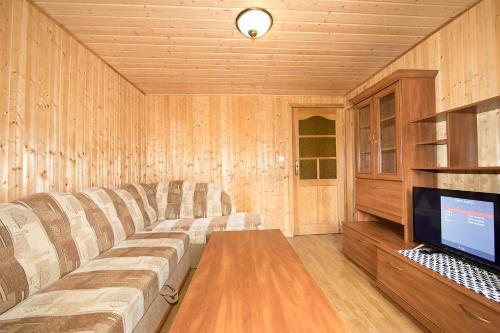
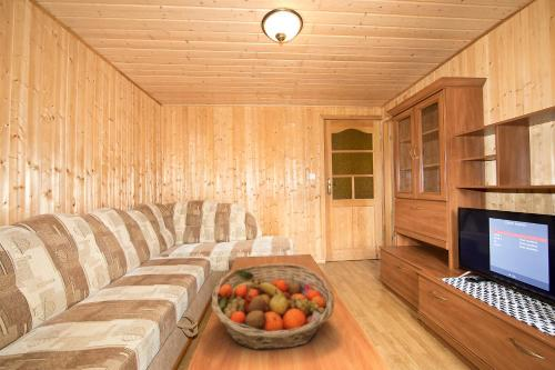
+ fruit basket (273, 301)
